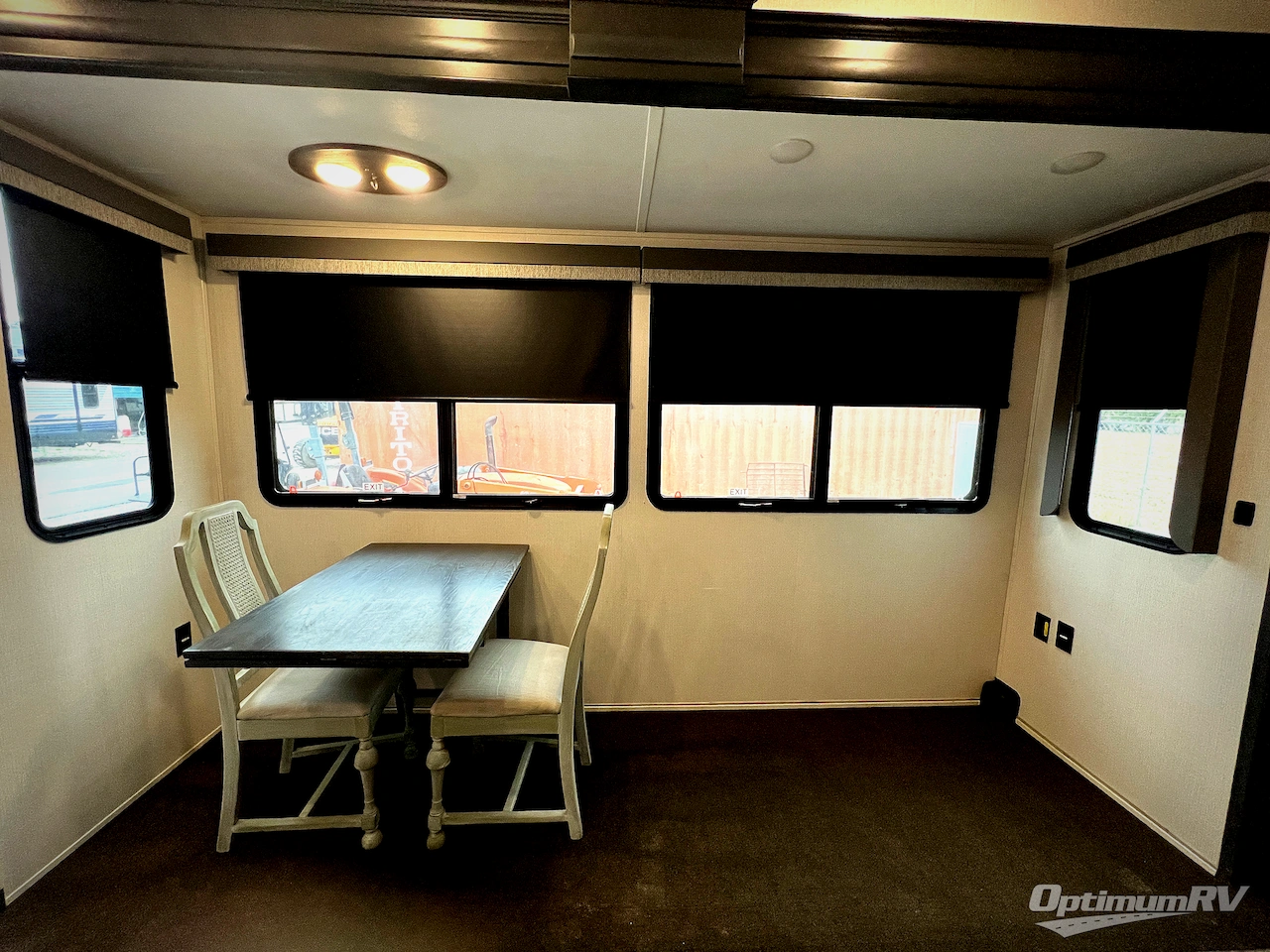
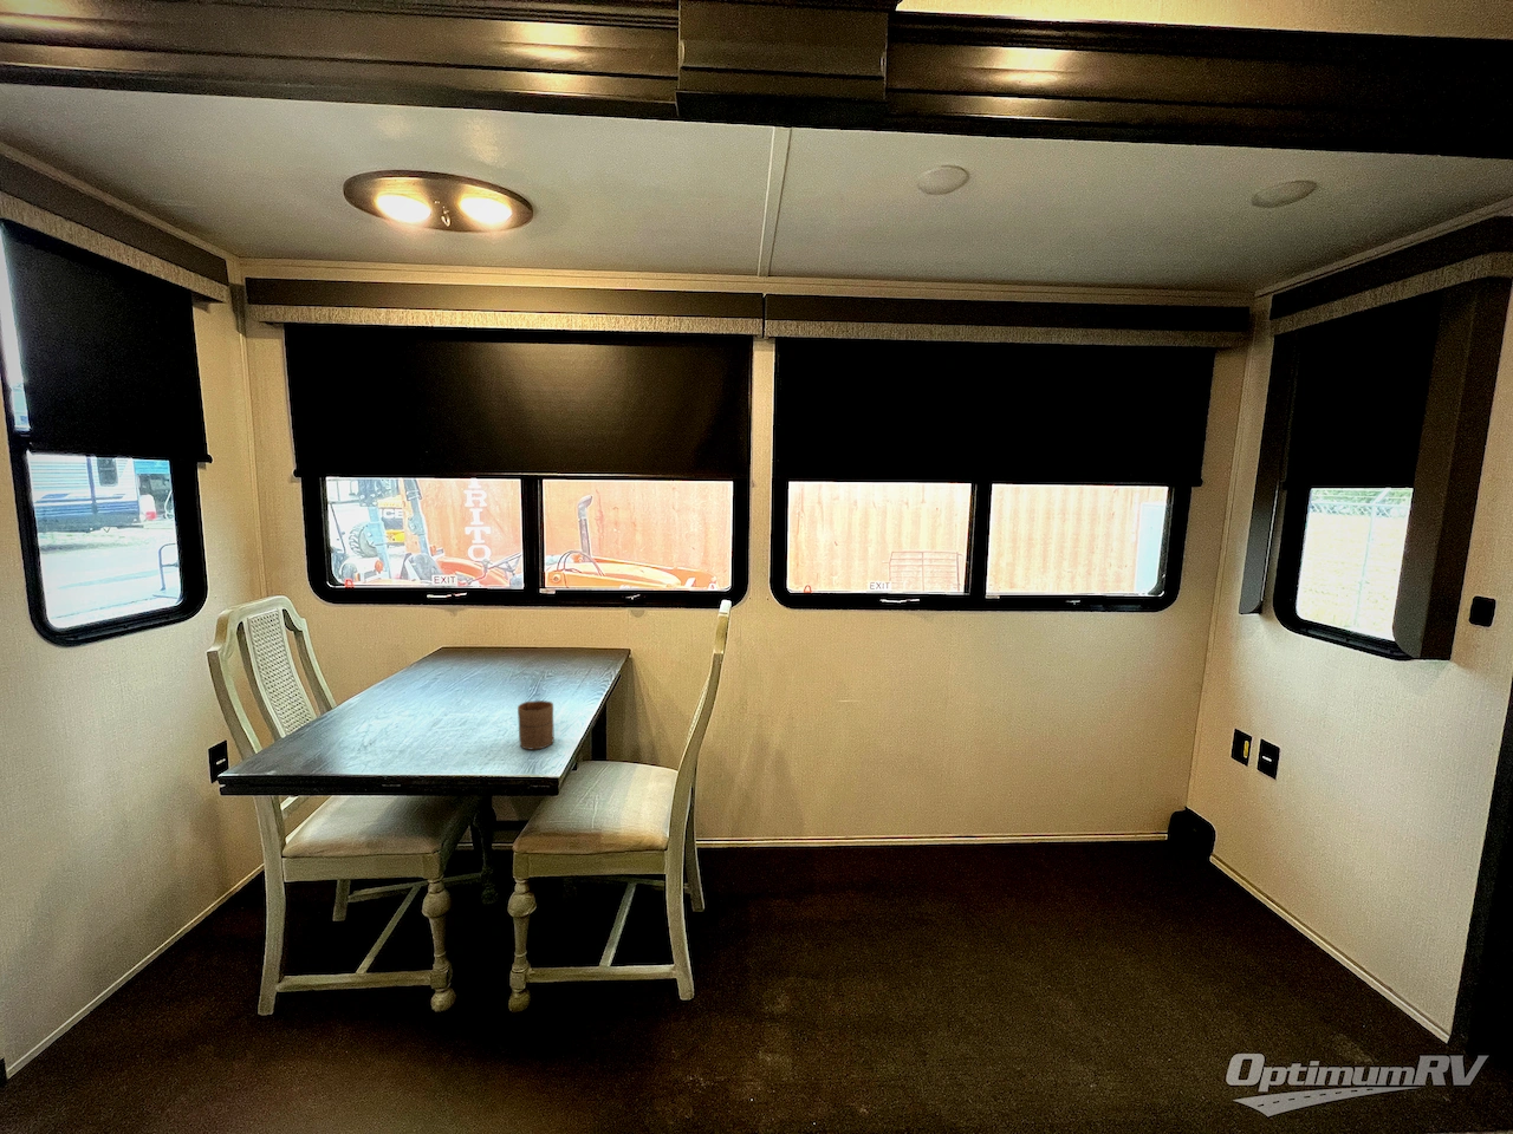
+ cup (535, 723)
